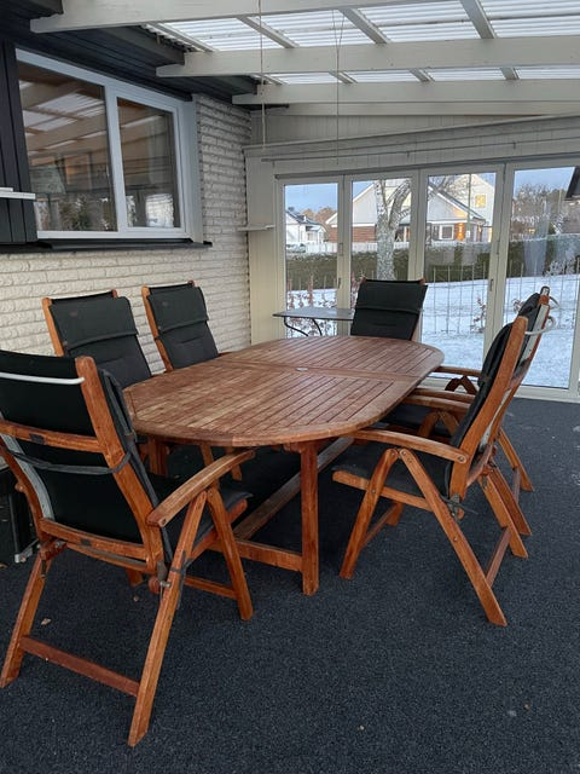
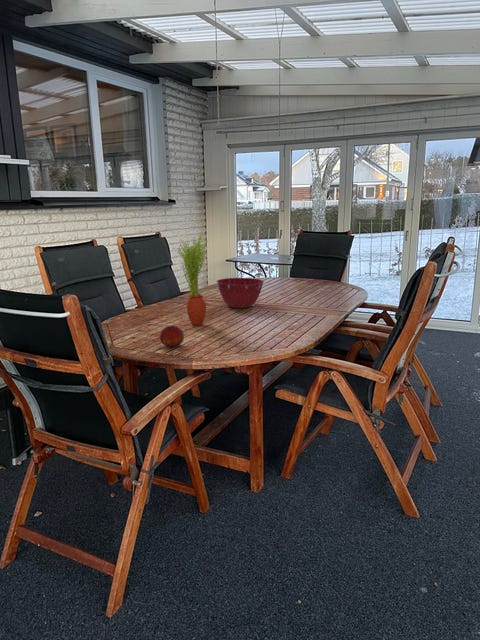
+ mixing bowl (240, 293)
+ potted plant (193, 280)
+ fruit (172, 335)
